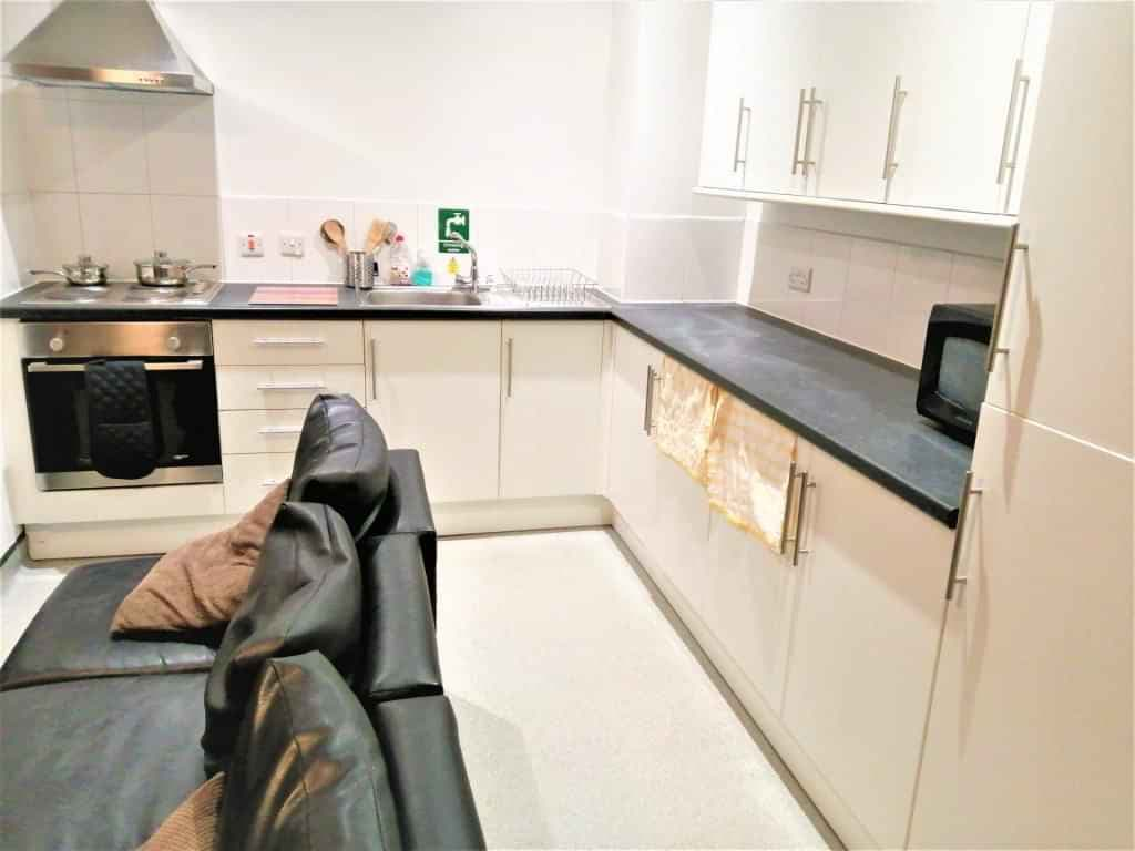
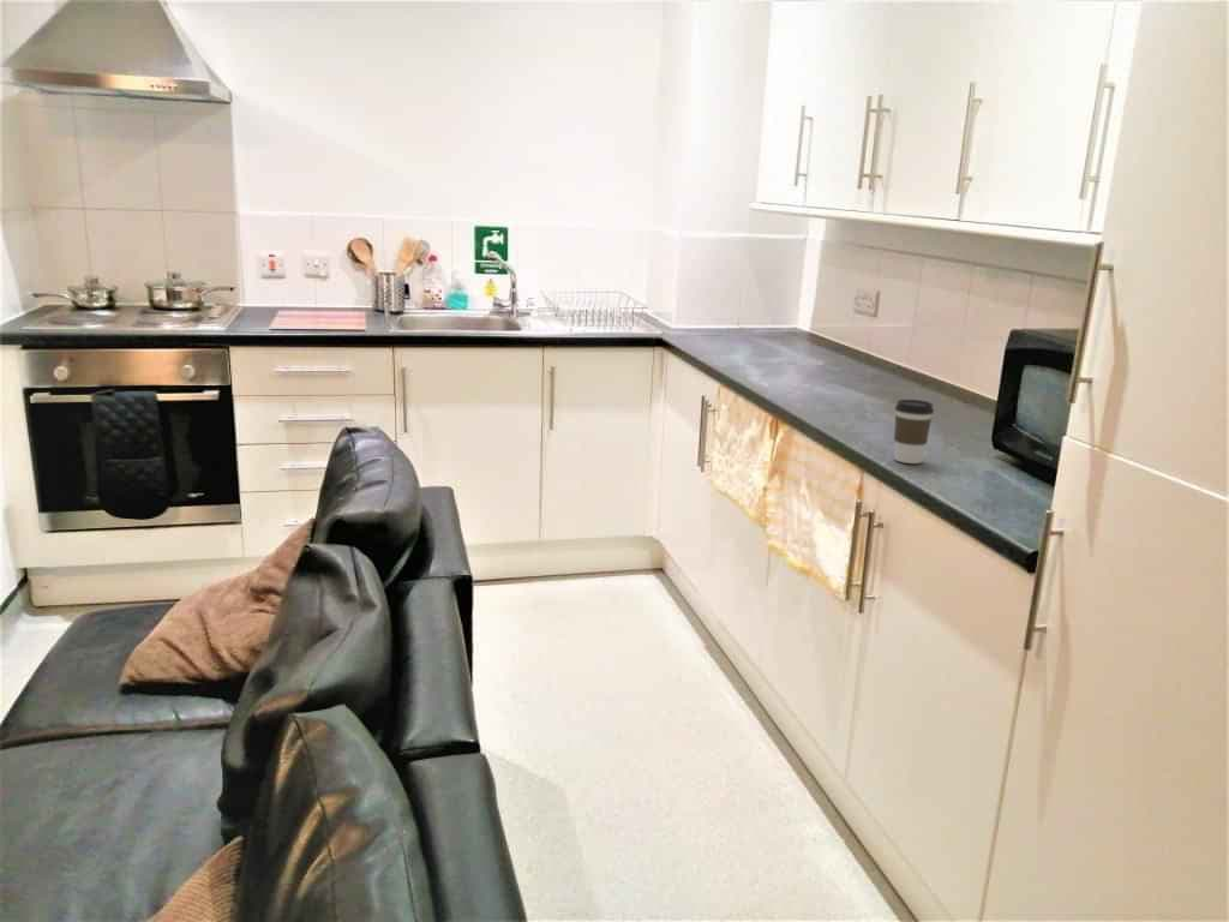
+ coffee cup (911, 431)
